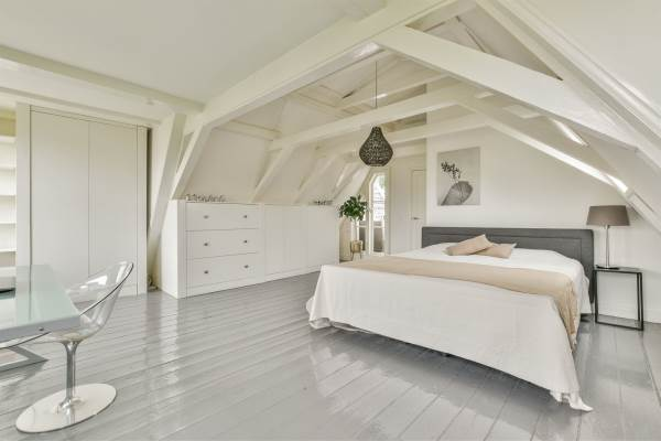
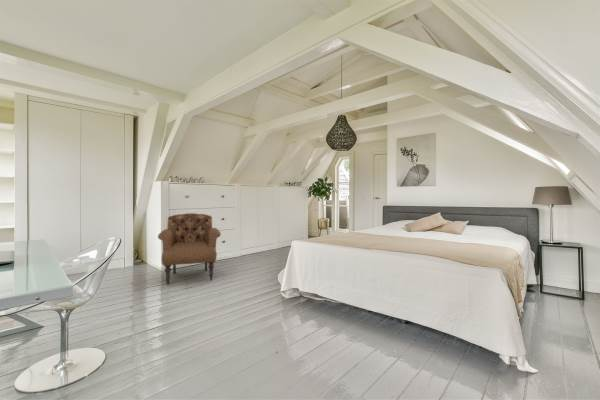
+ armchair (190, 245)
